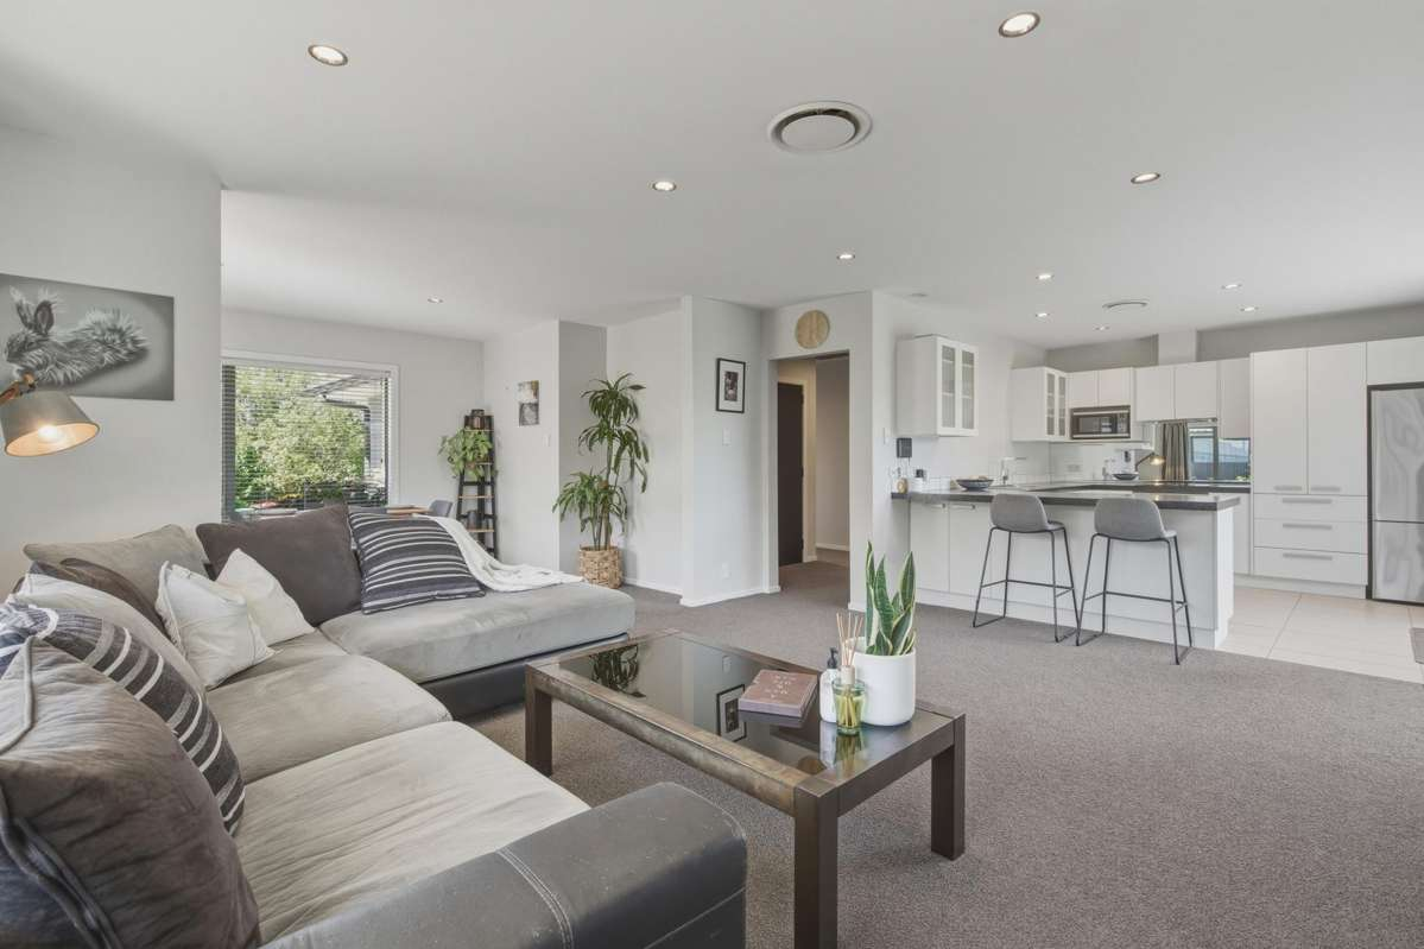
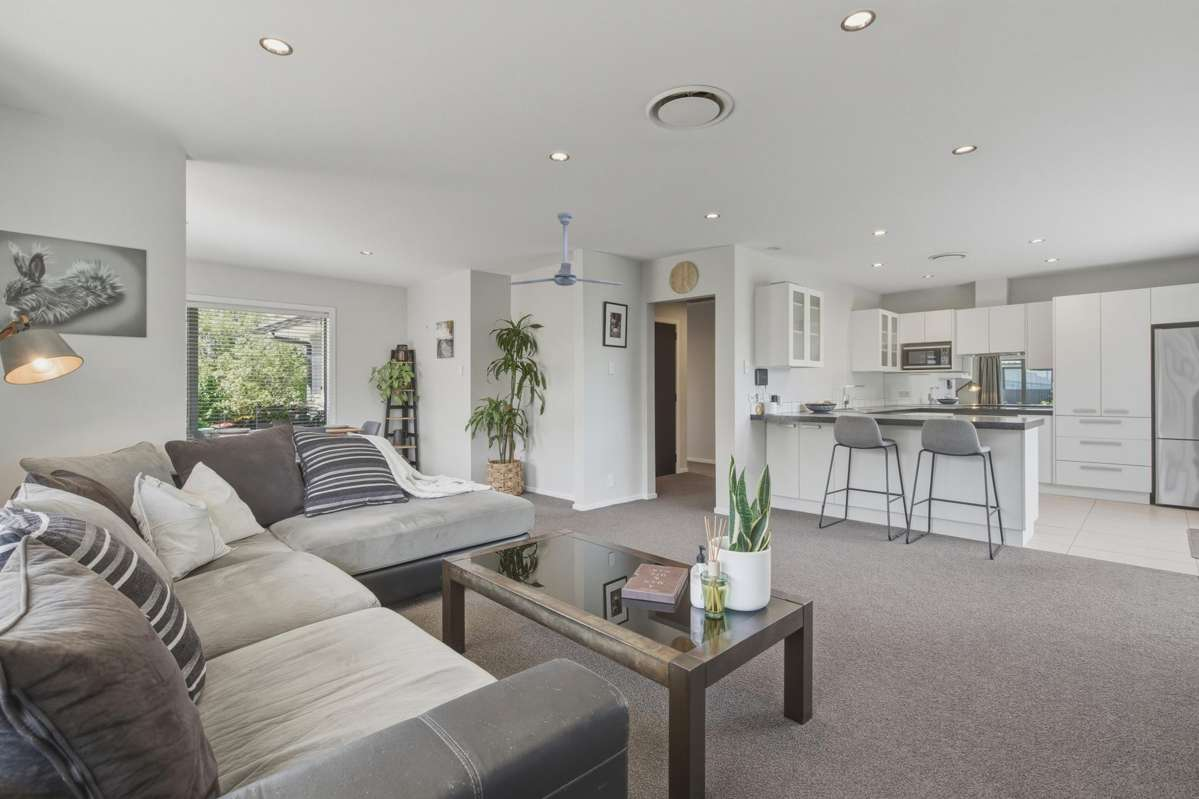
+ ceiling fan (565, 245)
